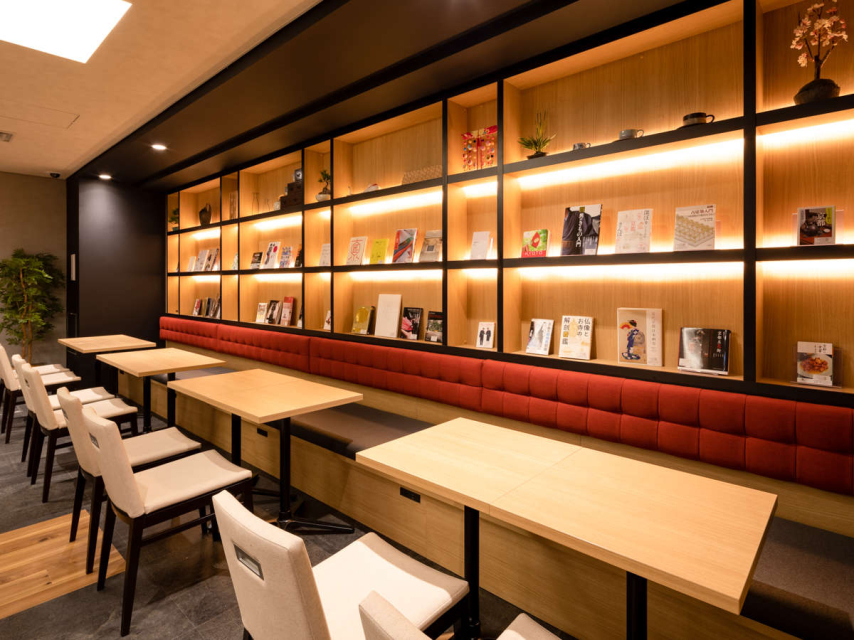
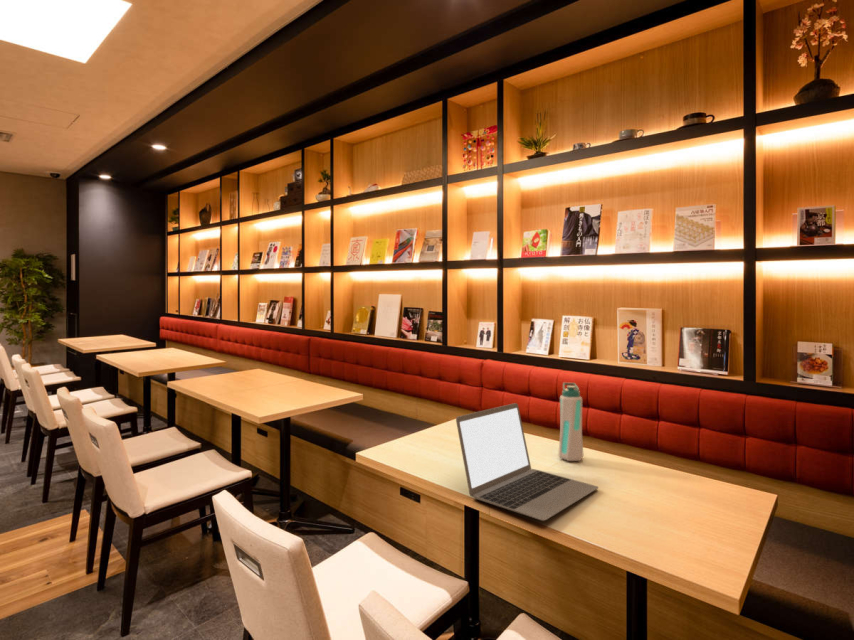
+ laptop (527, 453)
+ water bottle (570, 421)
